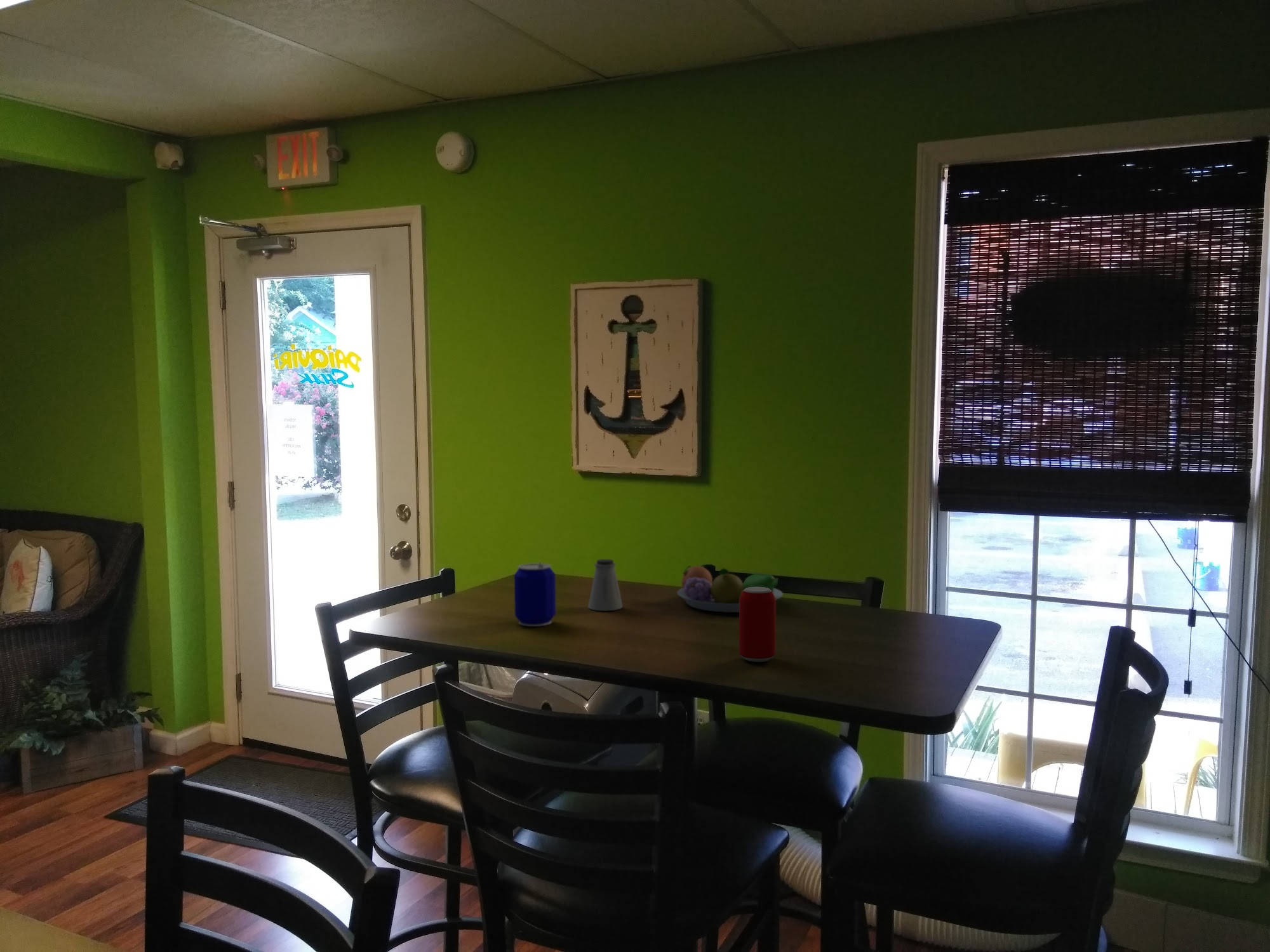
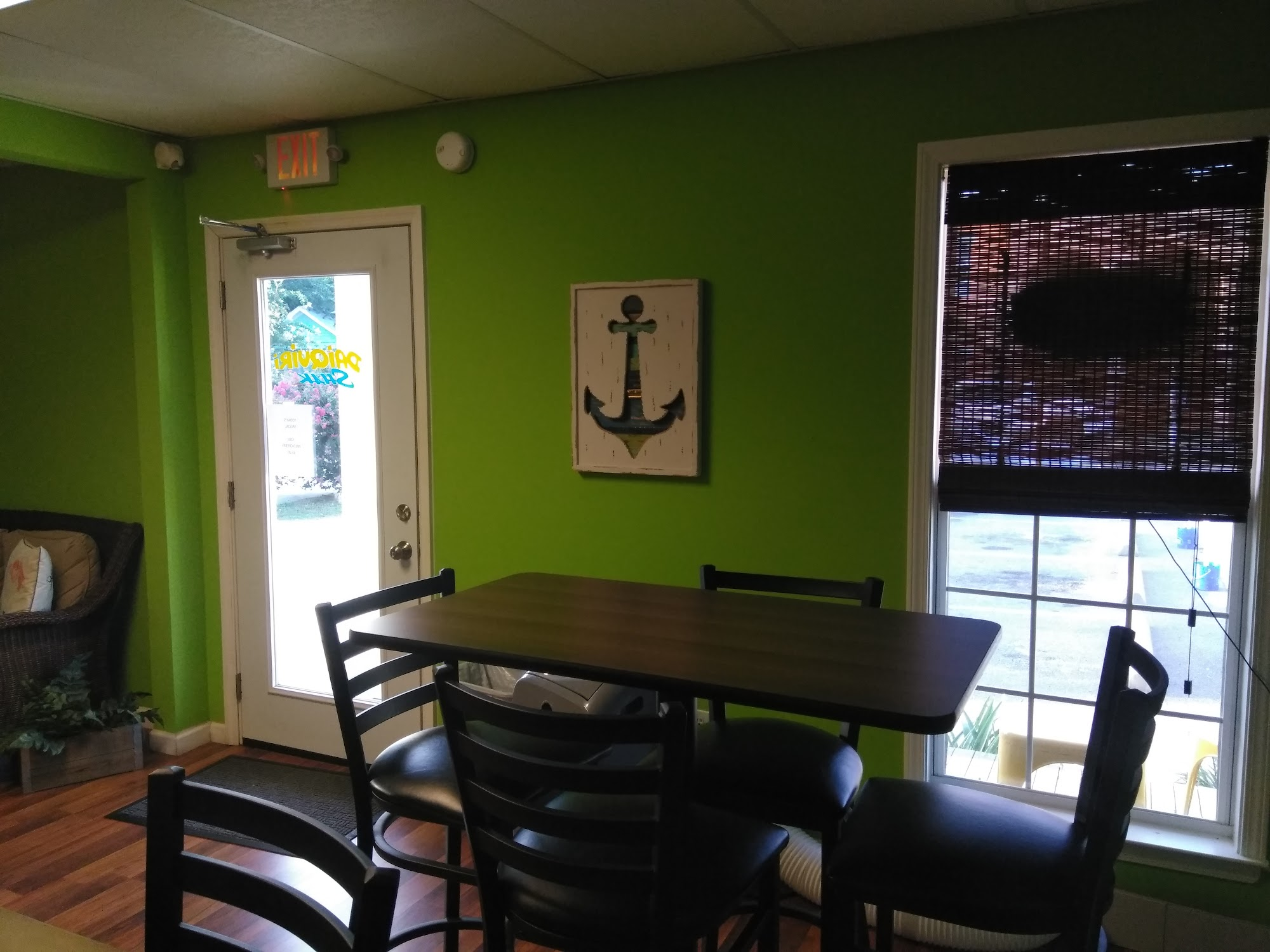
- beer can (535, 592)
- saltshaker (605, 583)
- fruit bowl (732, 583)
- beverage can (757, 624)
